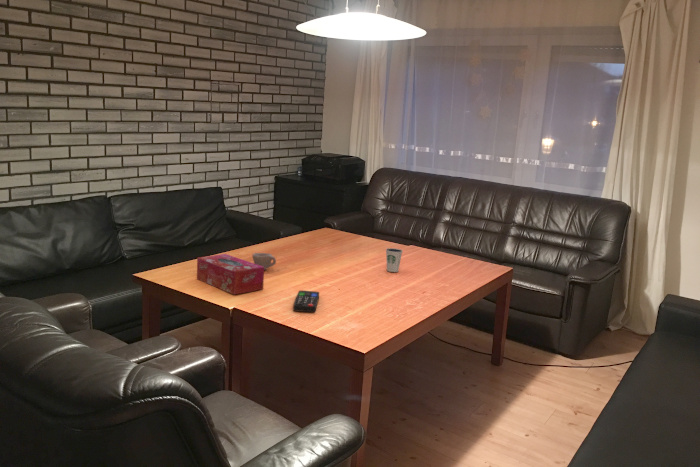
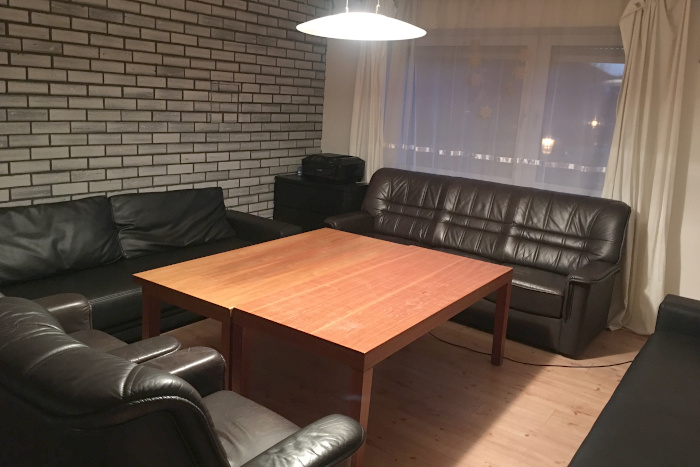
- cup (264, 261)
- dixie cup (393, 260)
- tissue box (229, 273)
- remote control (306, 300)
